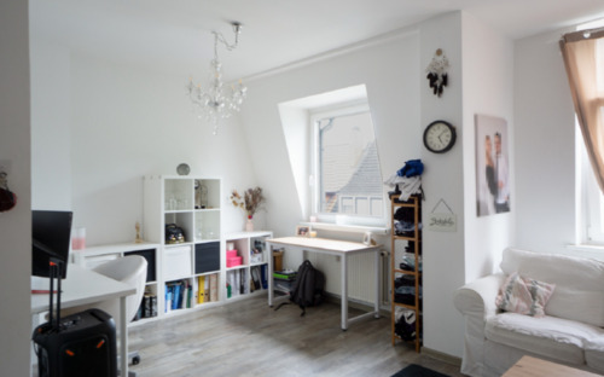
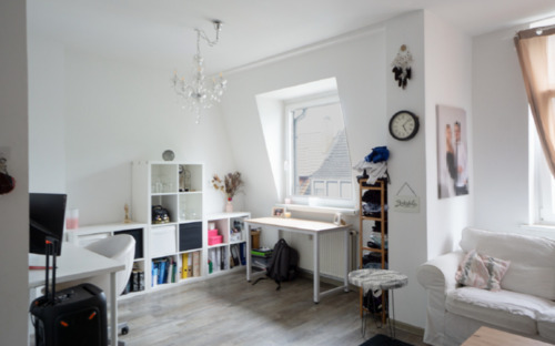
+ side table (374, 305)
